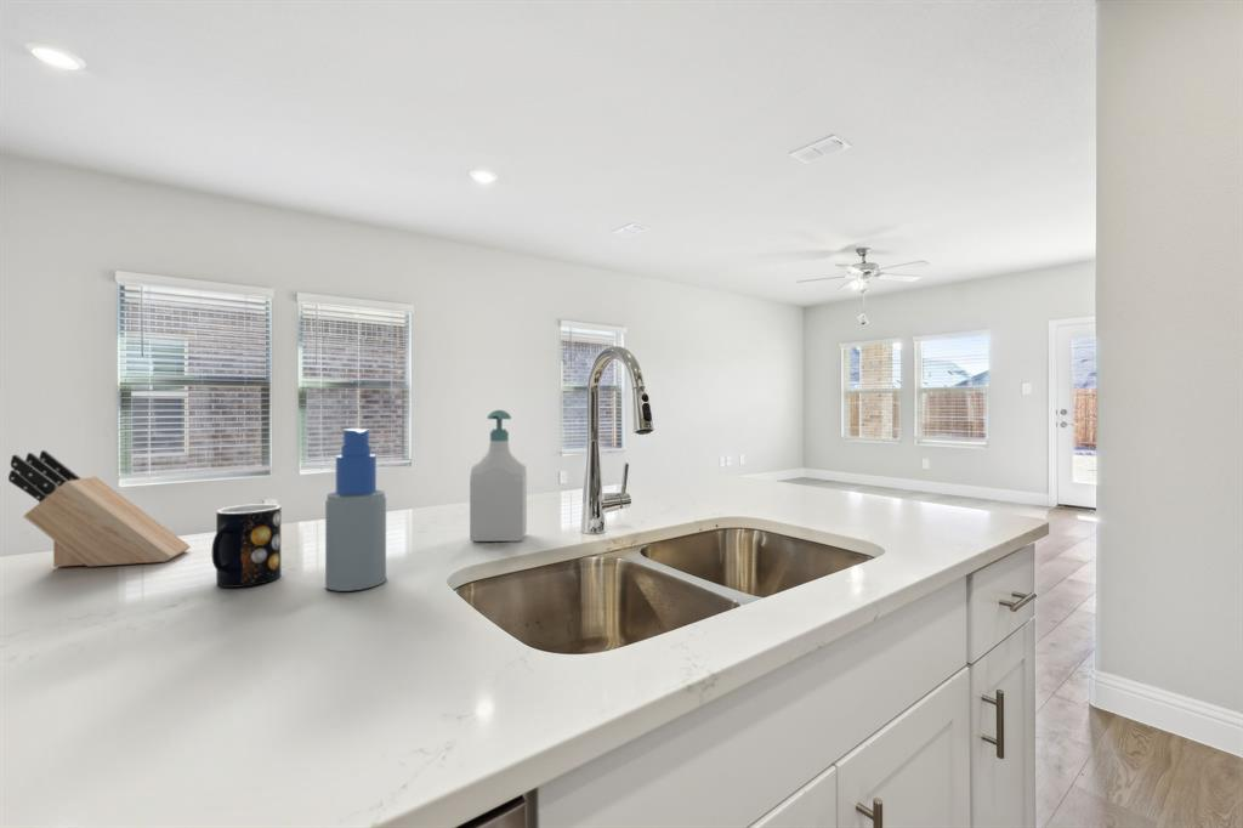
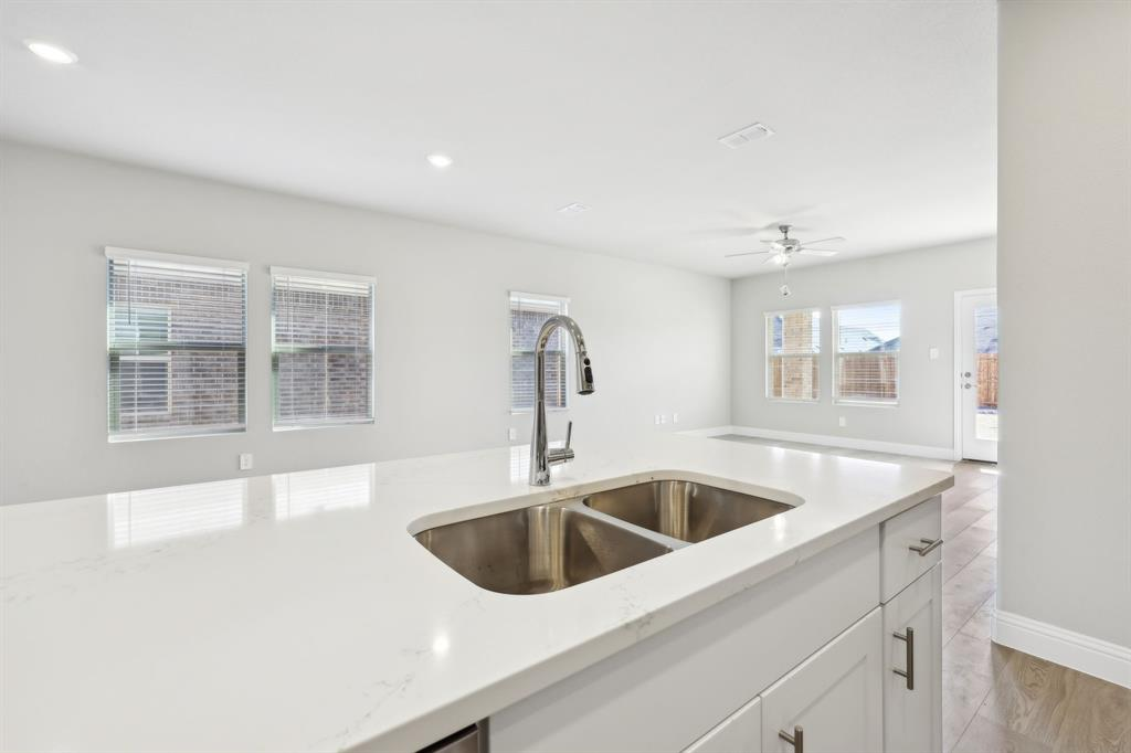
- knife block (100, 505)
- soap bottle (498, 473)
- mug (245, 545)
- spray bottle (356, 505)
